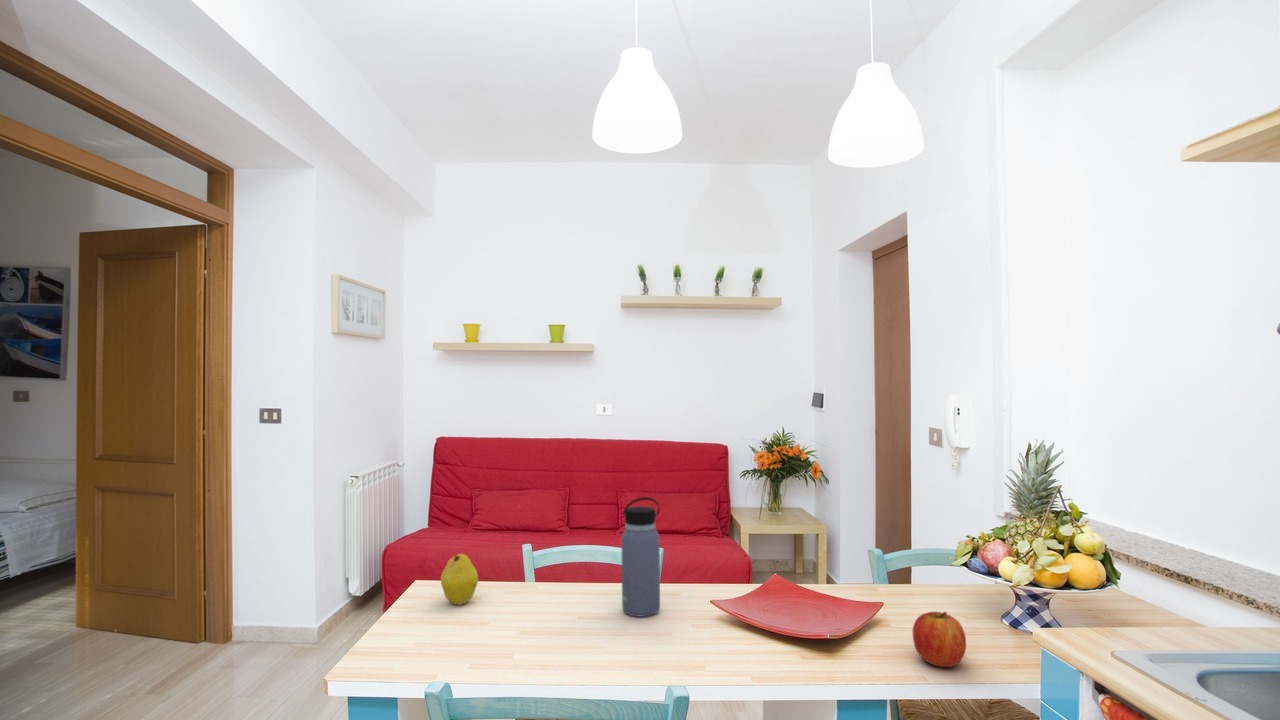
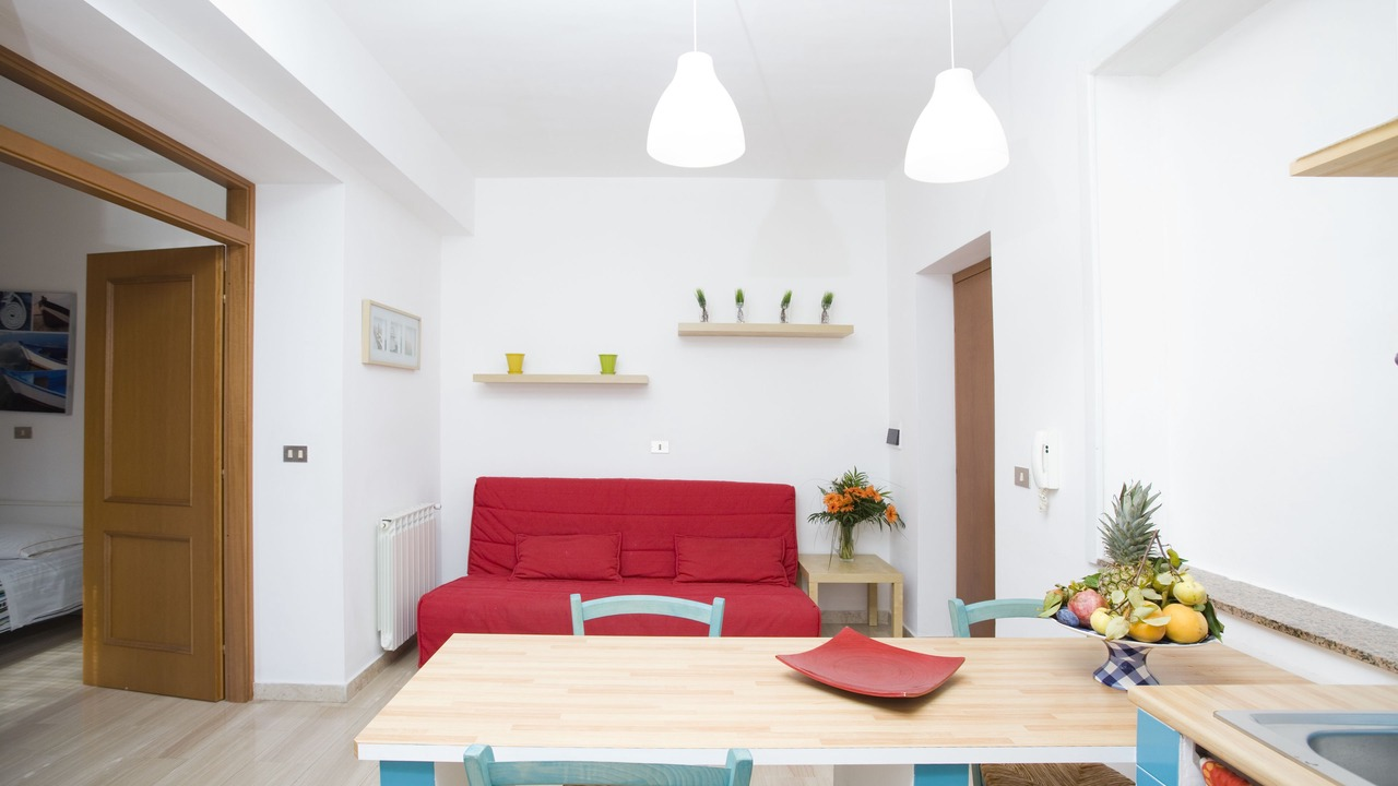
- apple (939, 635)
- water bottle (640, 552)
- fruit (459, 577)
